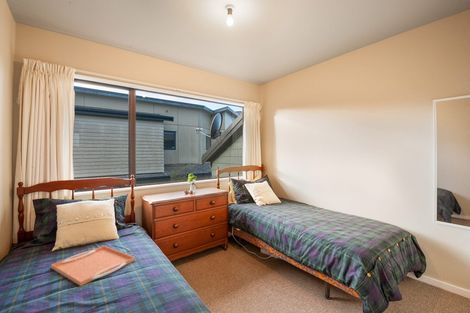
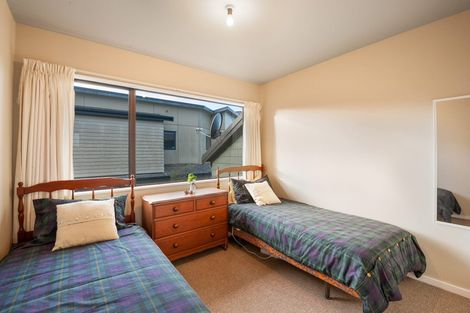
- serving tray (94, 262)
